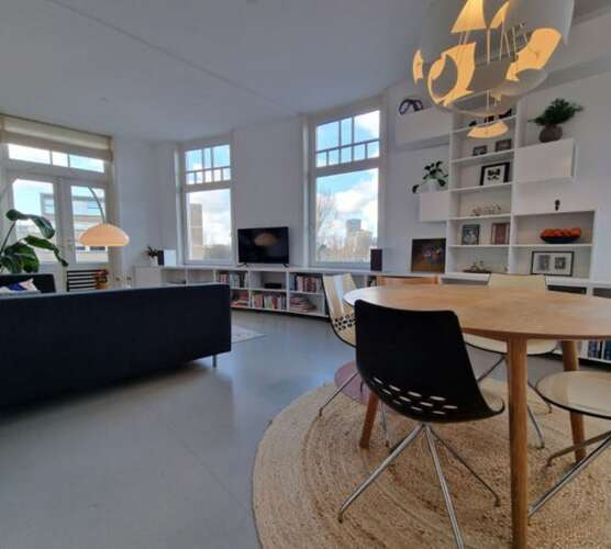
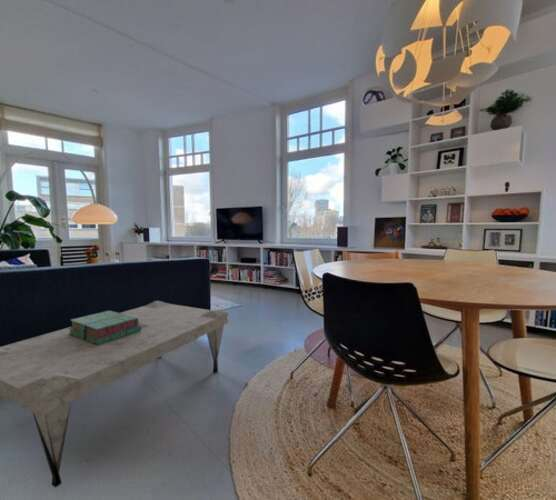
+ stack of books (104, 325)
+ coffee table (122, 363)
